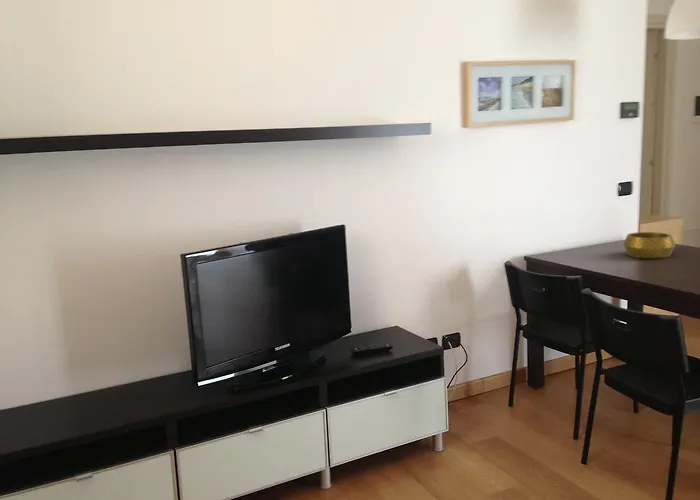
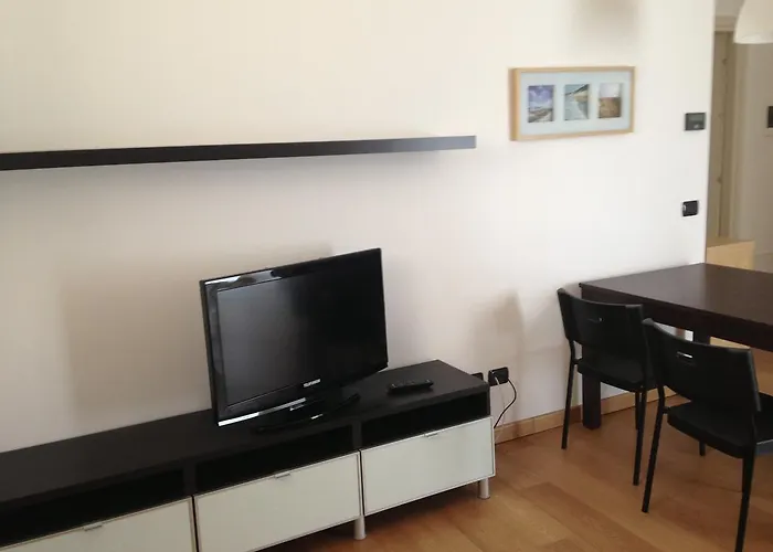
- decorative bowl (648, 244)
